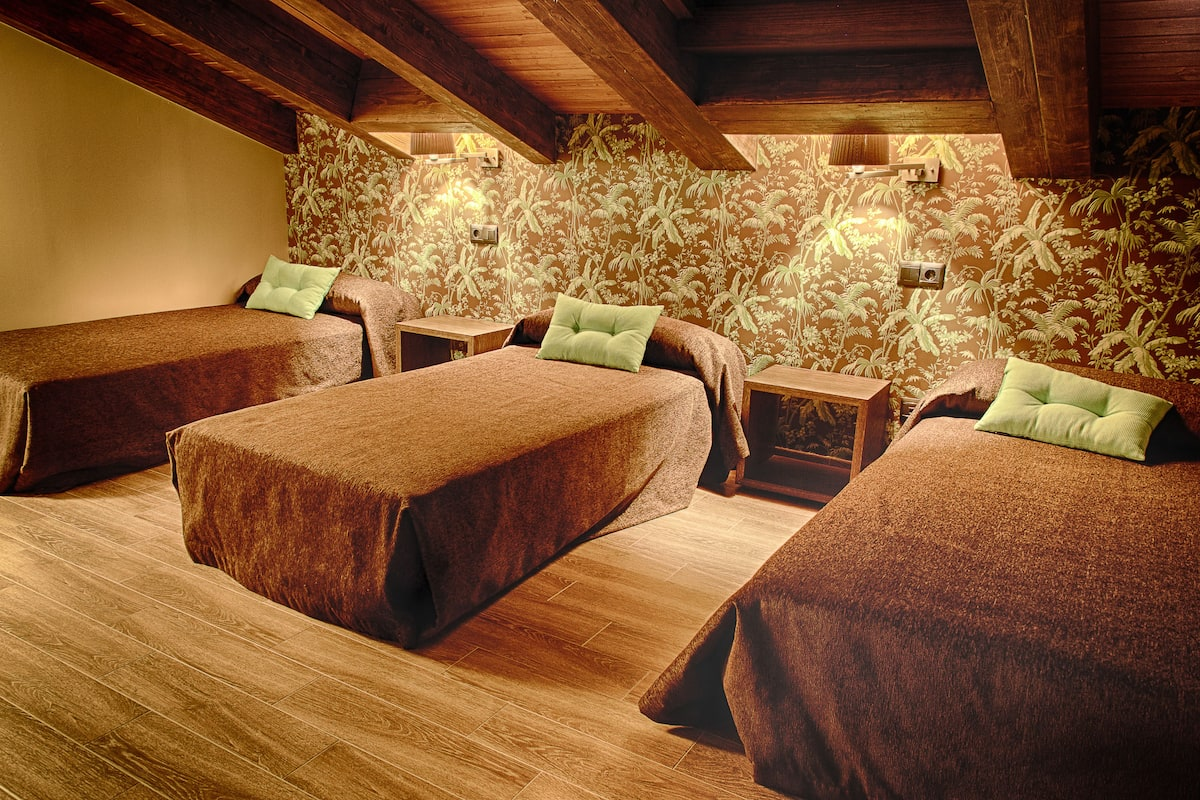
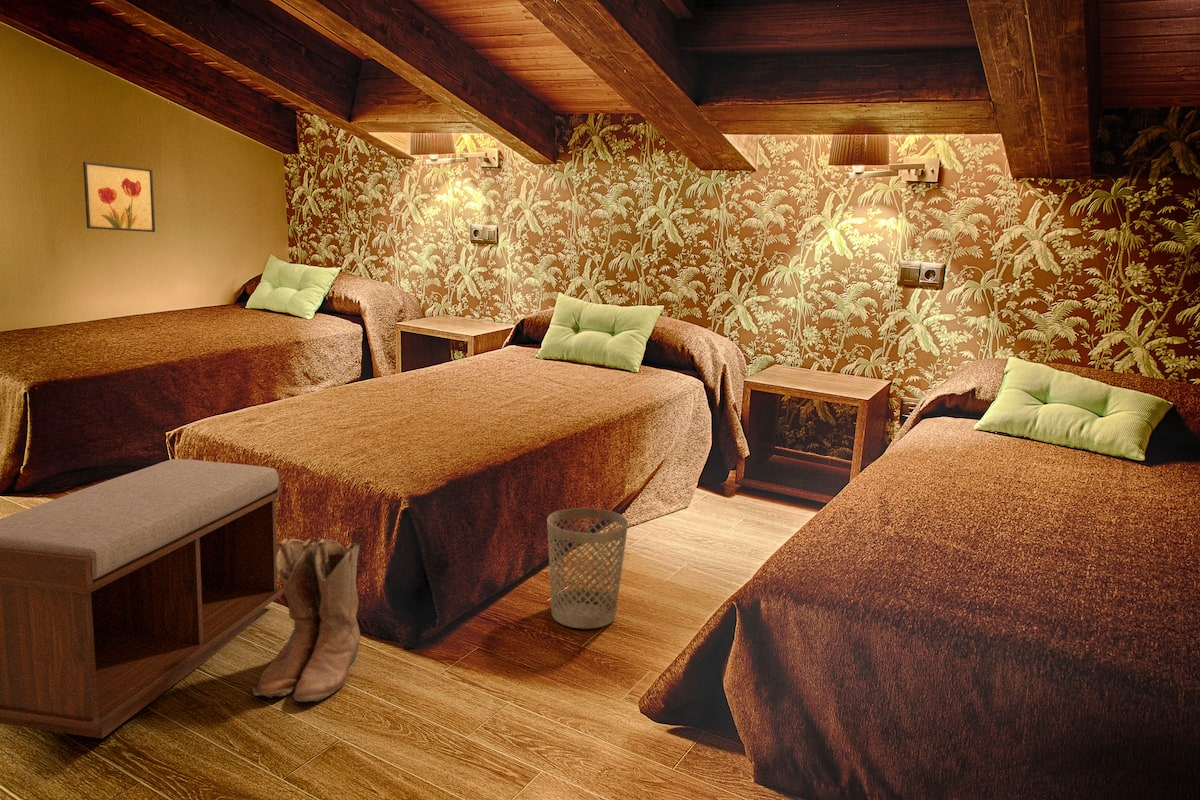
+ boots (310, 611)
+ wastebasket (585, 567)
+ bench (142, 577)
+ wall art (119, 198)
